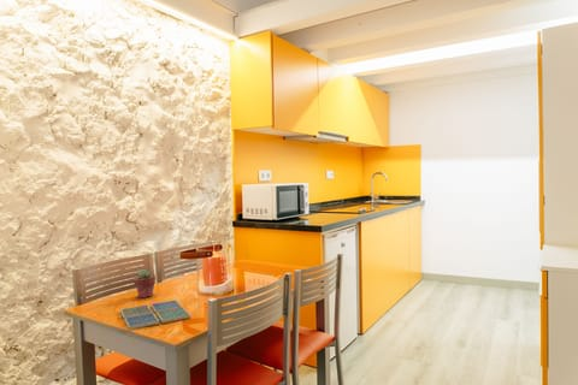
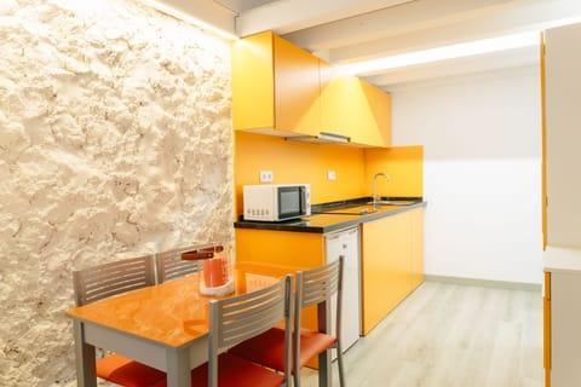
- potted succulent (144, 282)
- drink coaster (154, 312)
